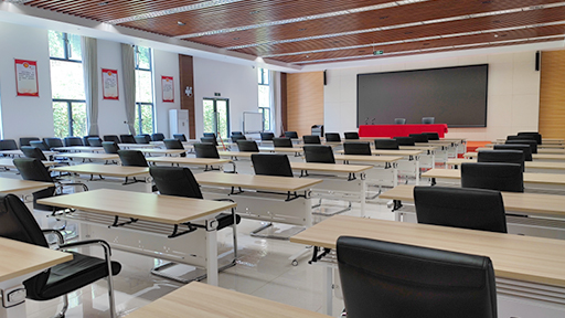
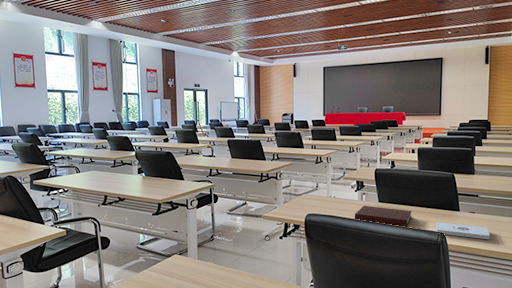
+ notepad (461, 230)
+ notebook (383, 215)
